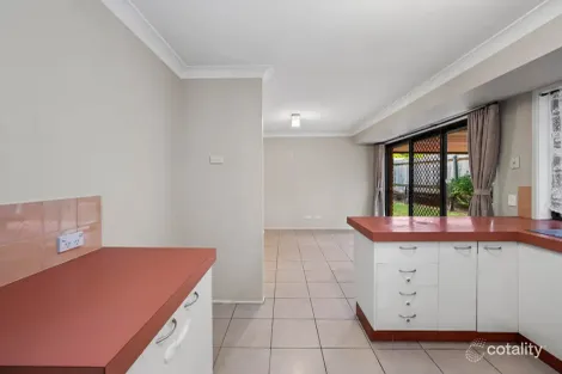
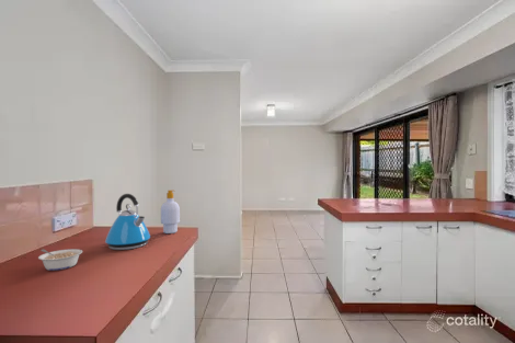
+ kettle (127, 218)
+ legume (59, 259)
+ soap bottle (170, 210)
